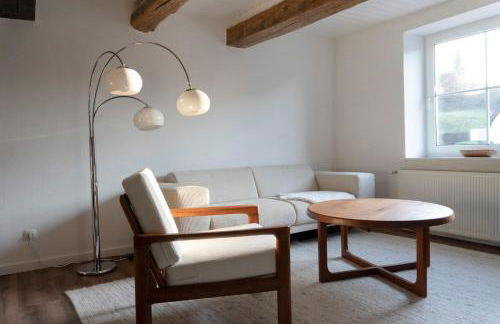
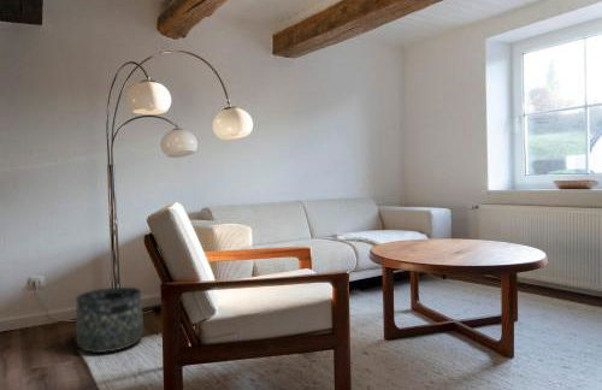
+ basket (110, 319)
